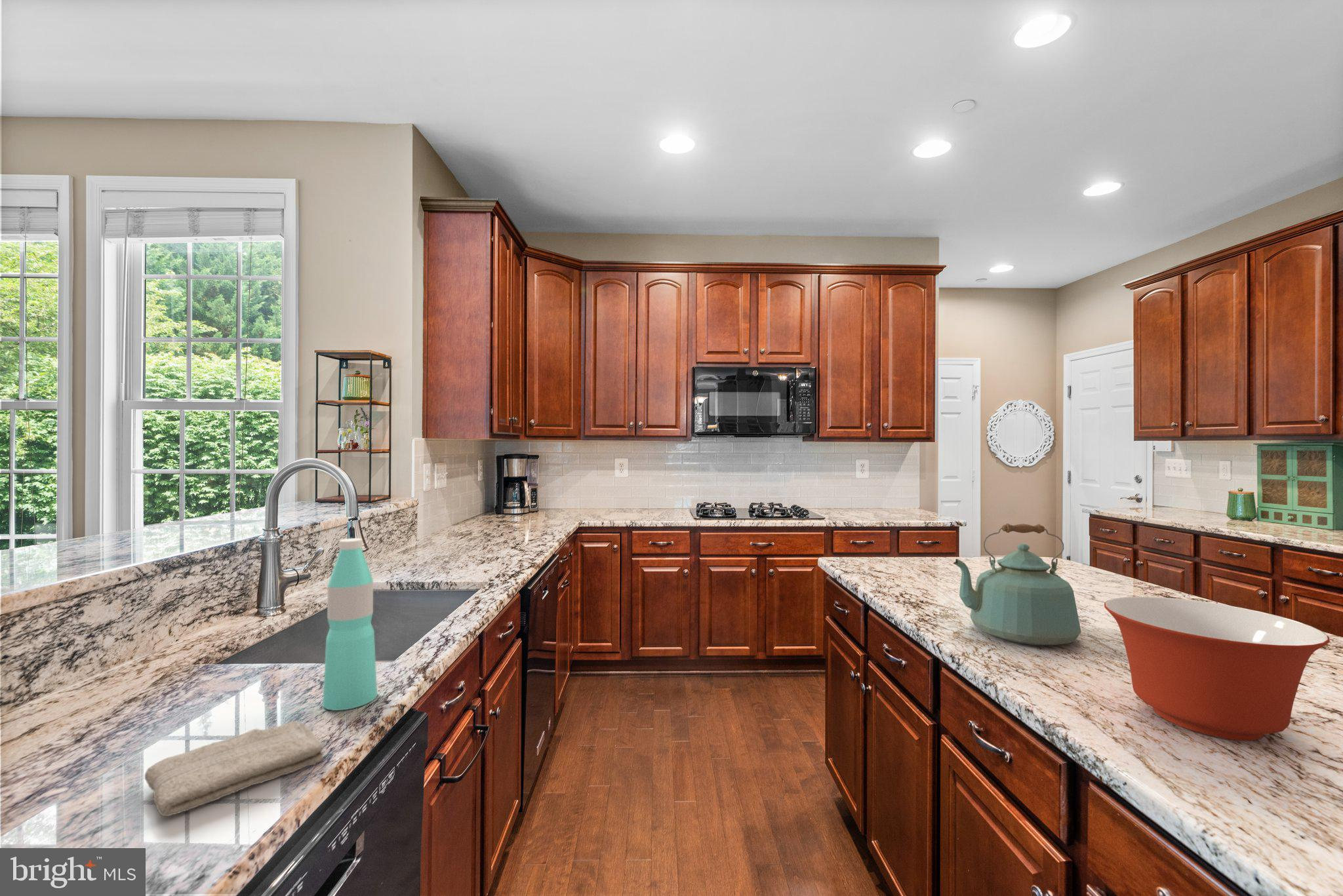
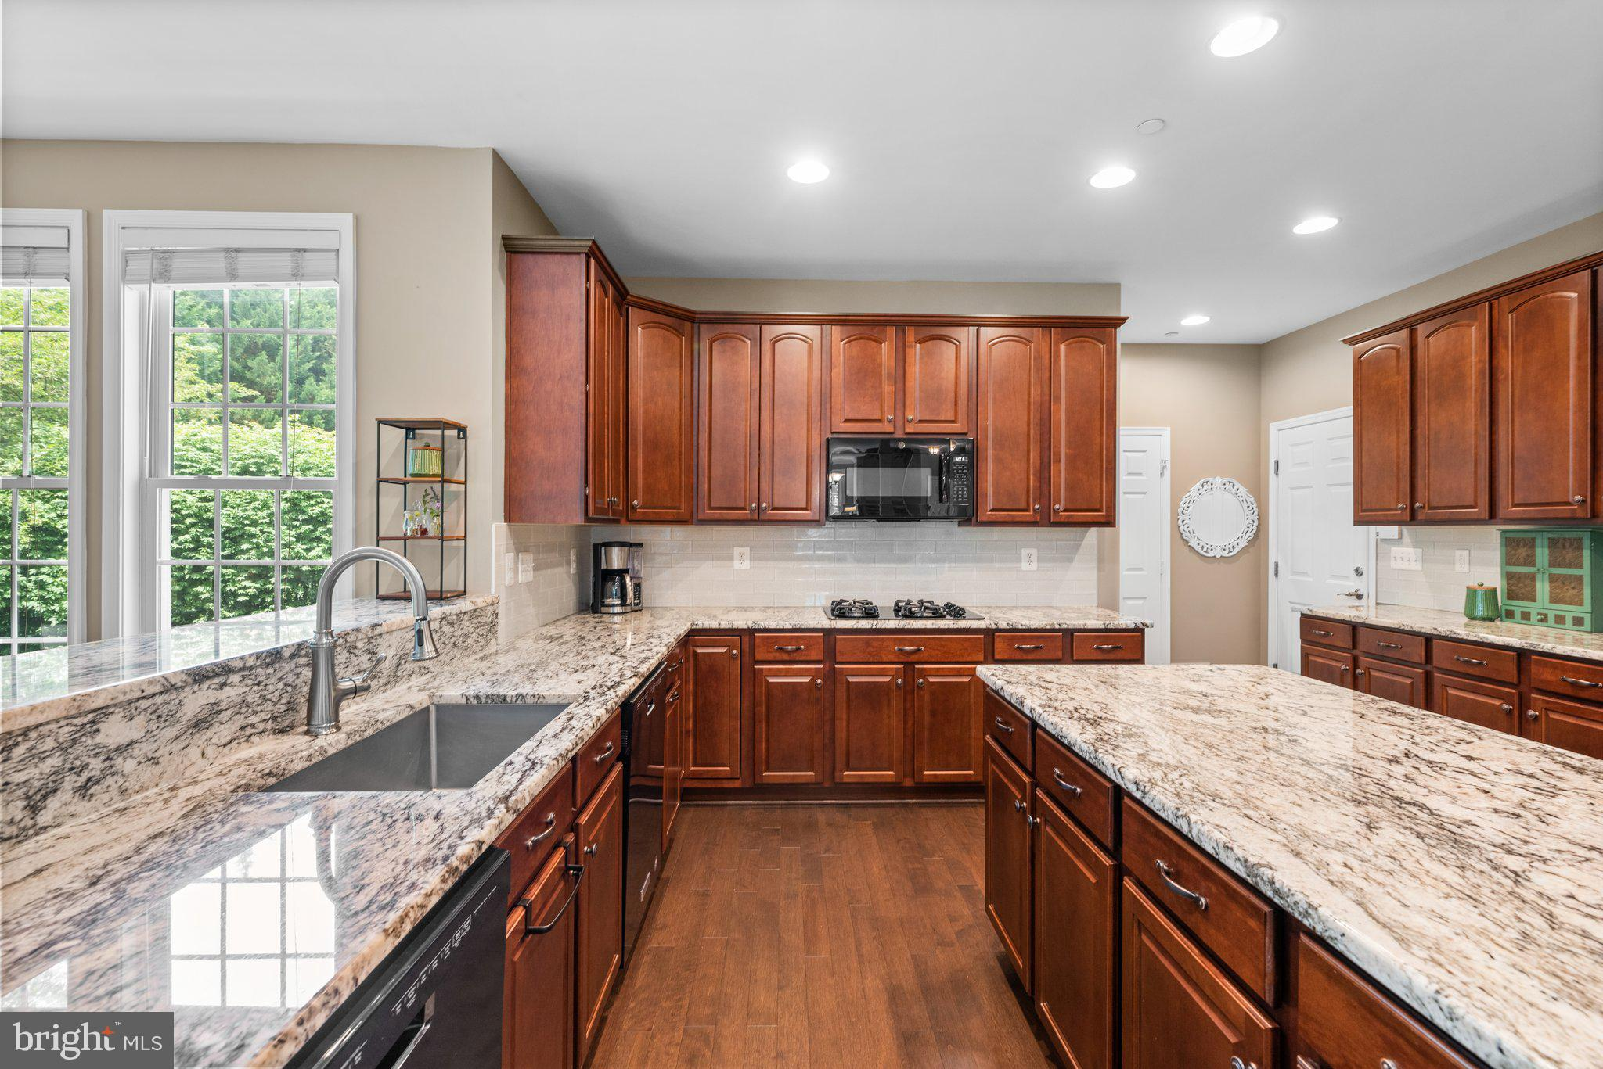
- water bottle (350, 619)
- washcloth (240, 761)
- kettle (1012, 578)
- mixing bowl (1205, 669)
